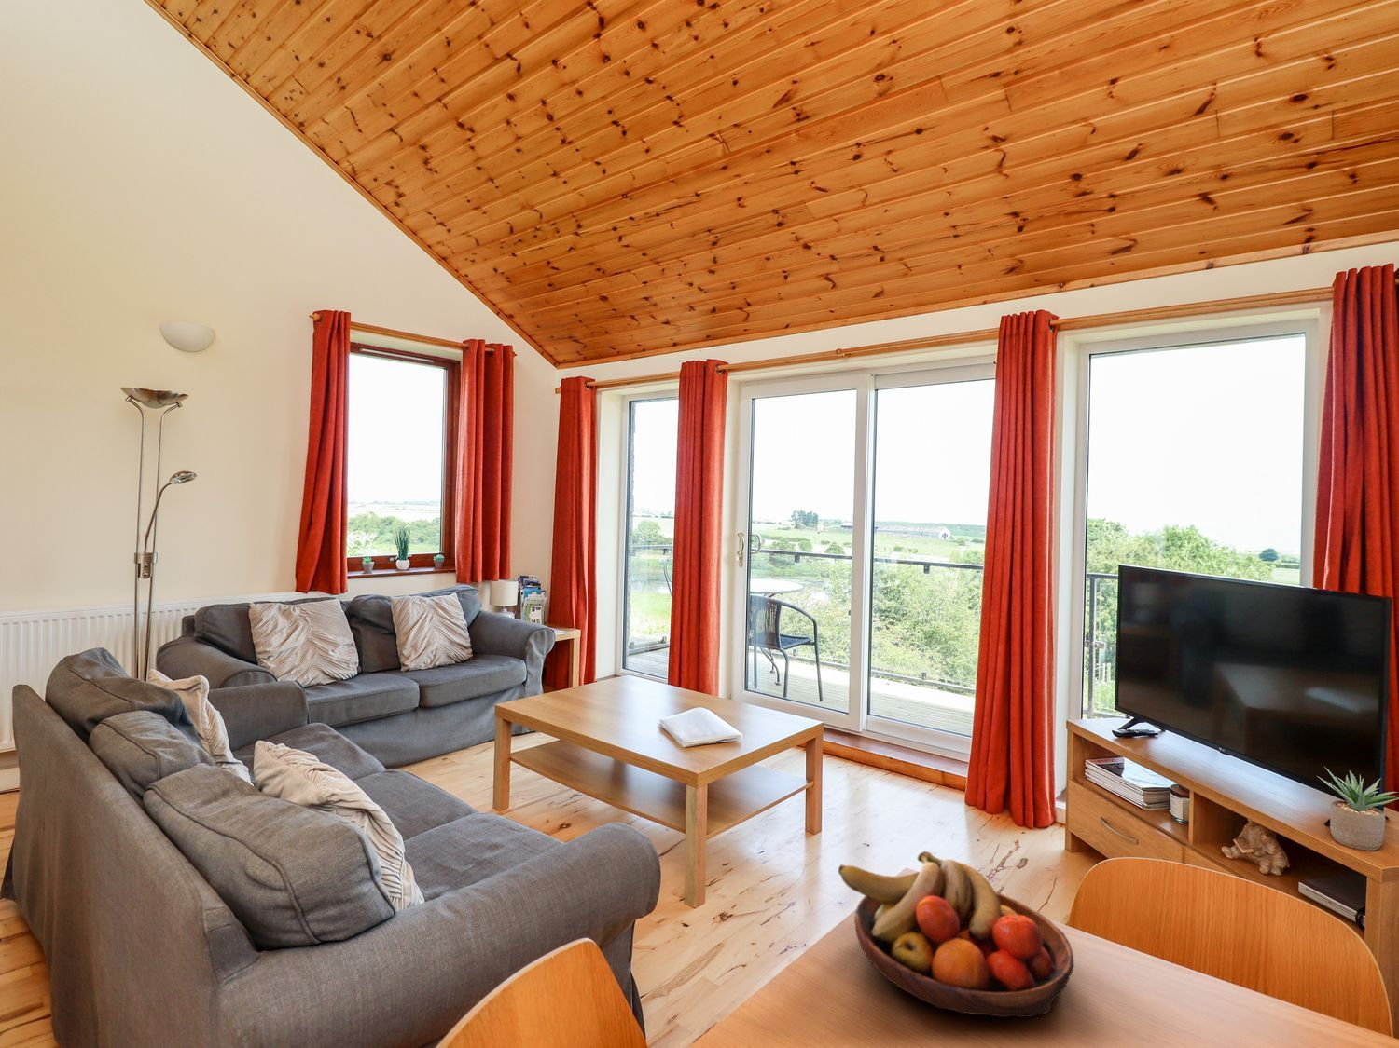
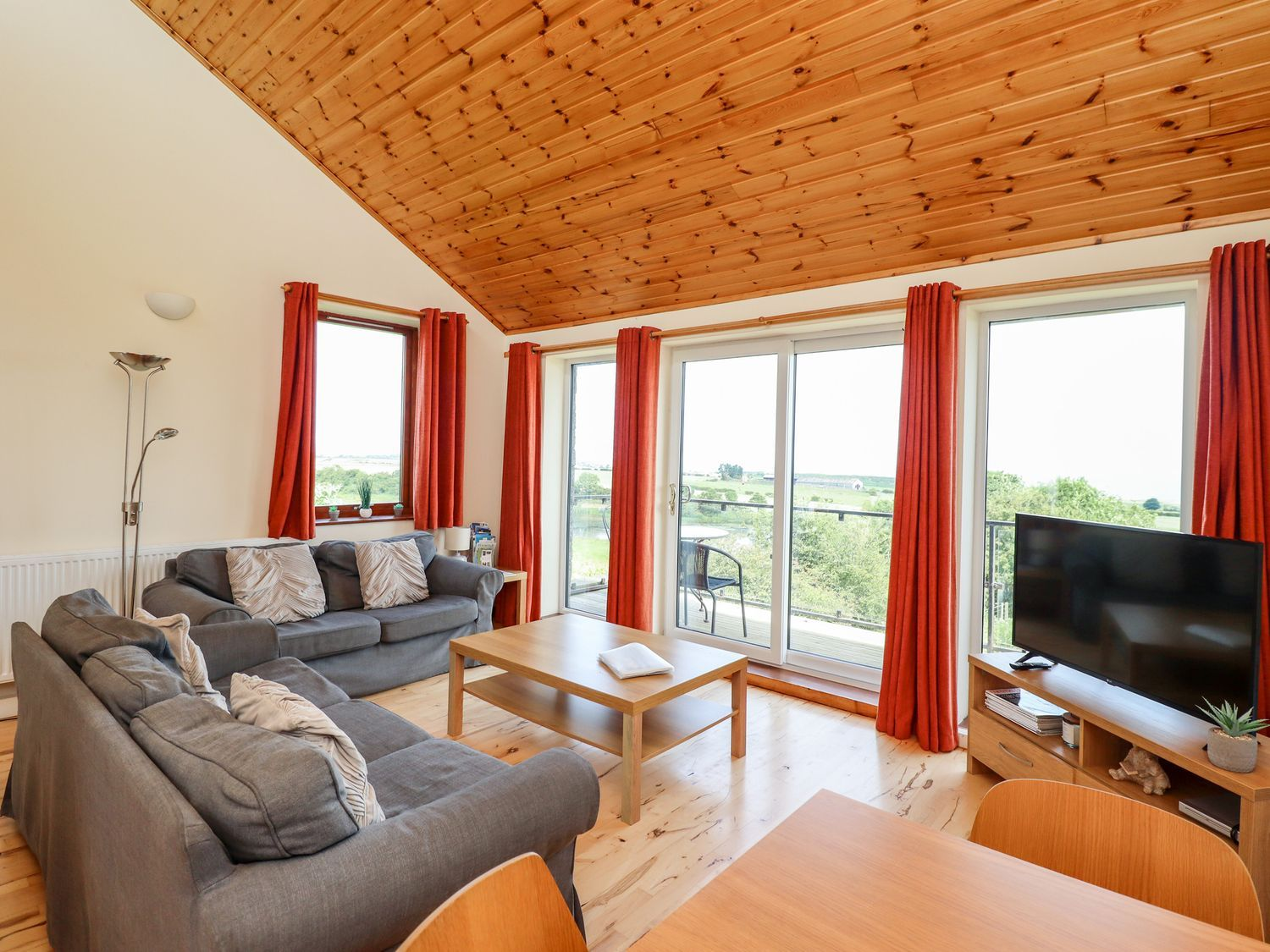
- fruit bowl (957, 920)
